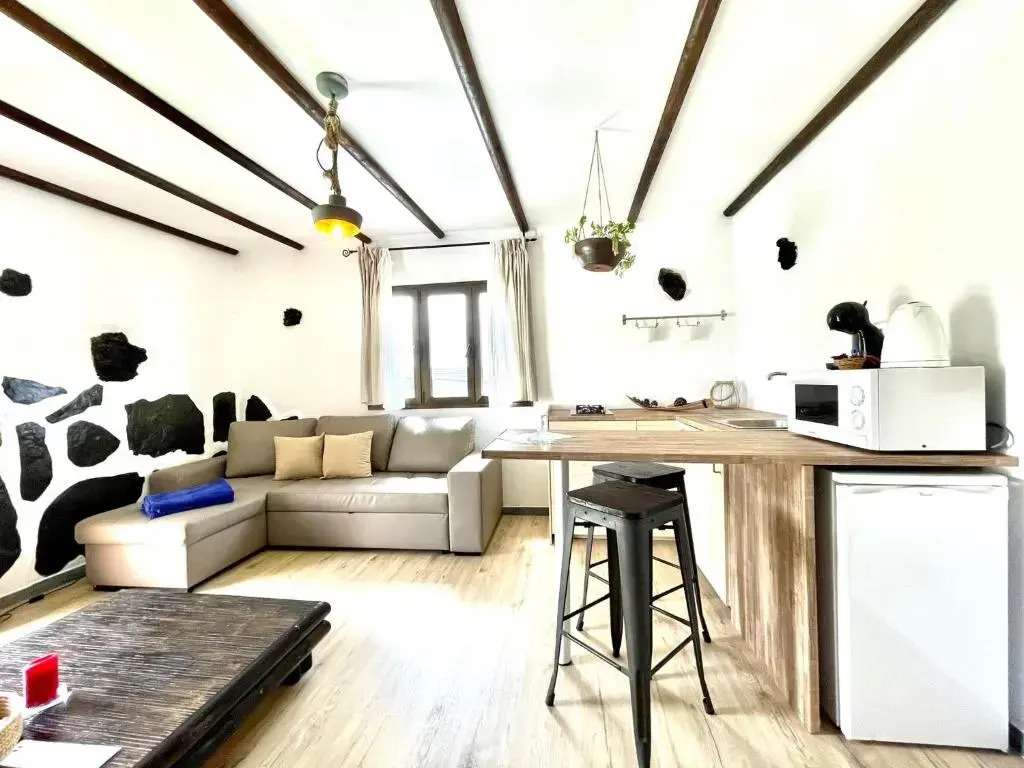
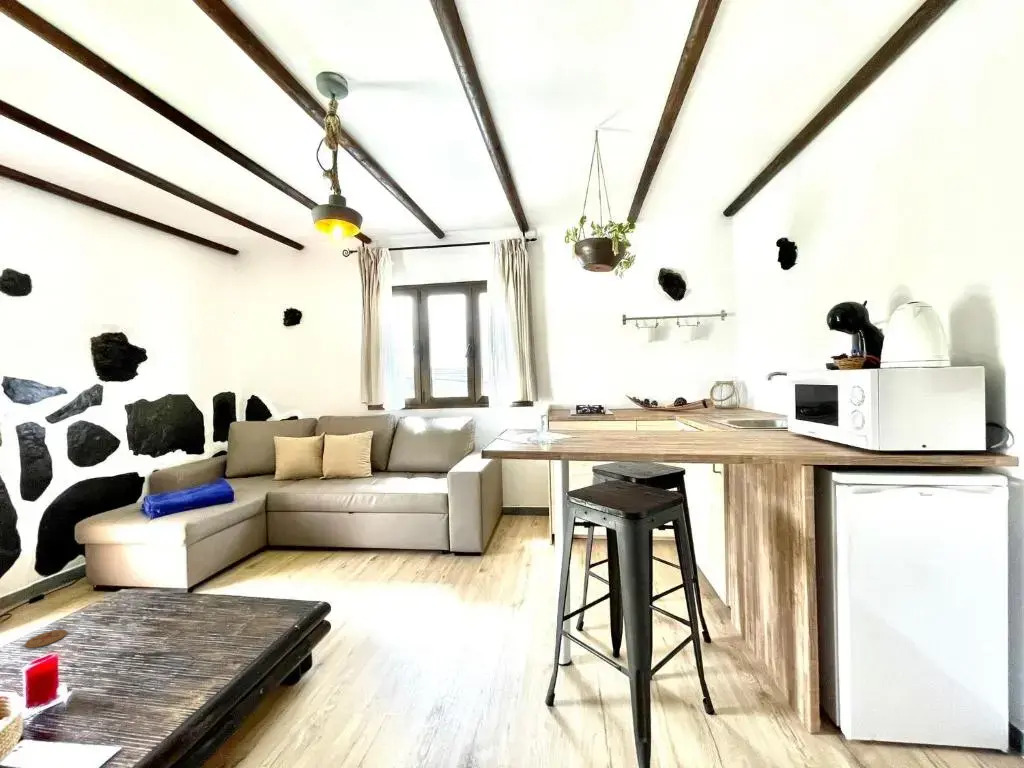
+ coaster (46, 638)
